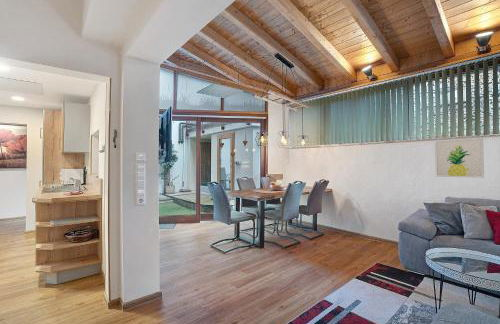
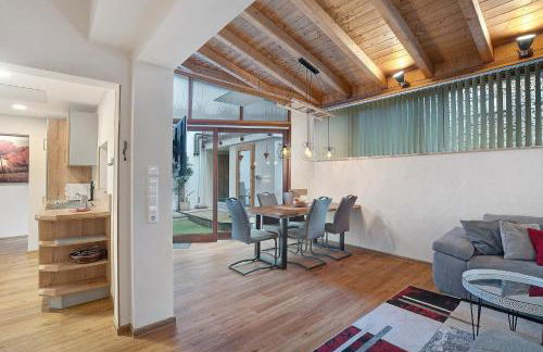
- wall art (458, 158)
